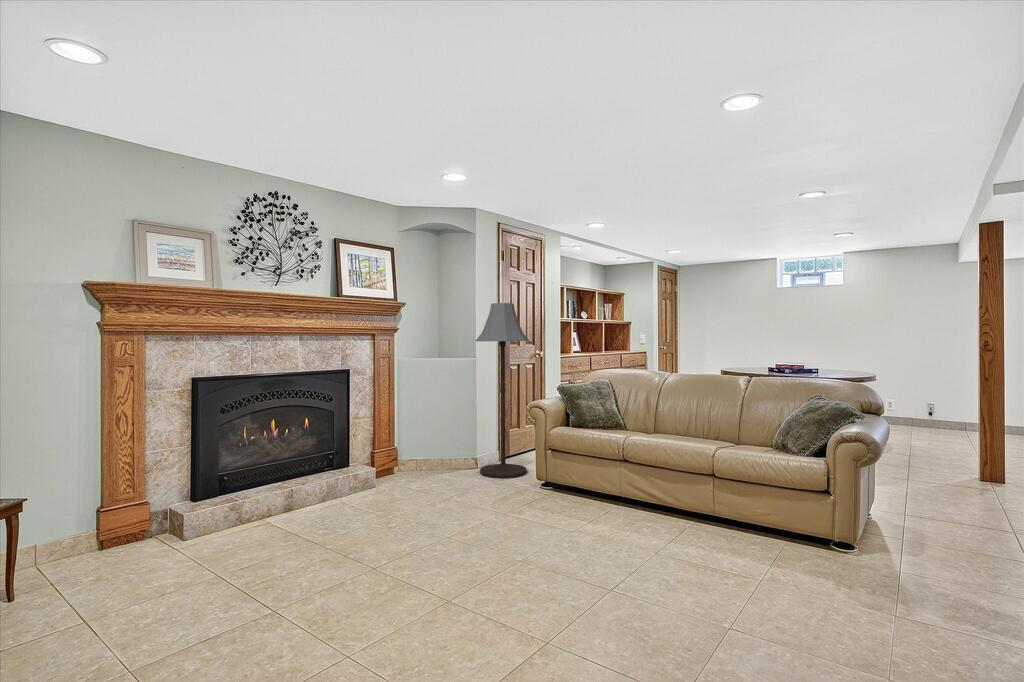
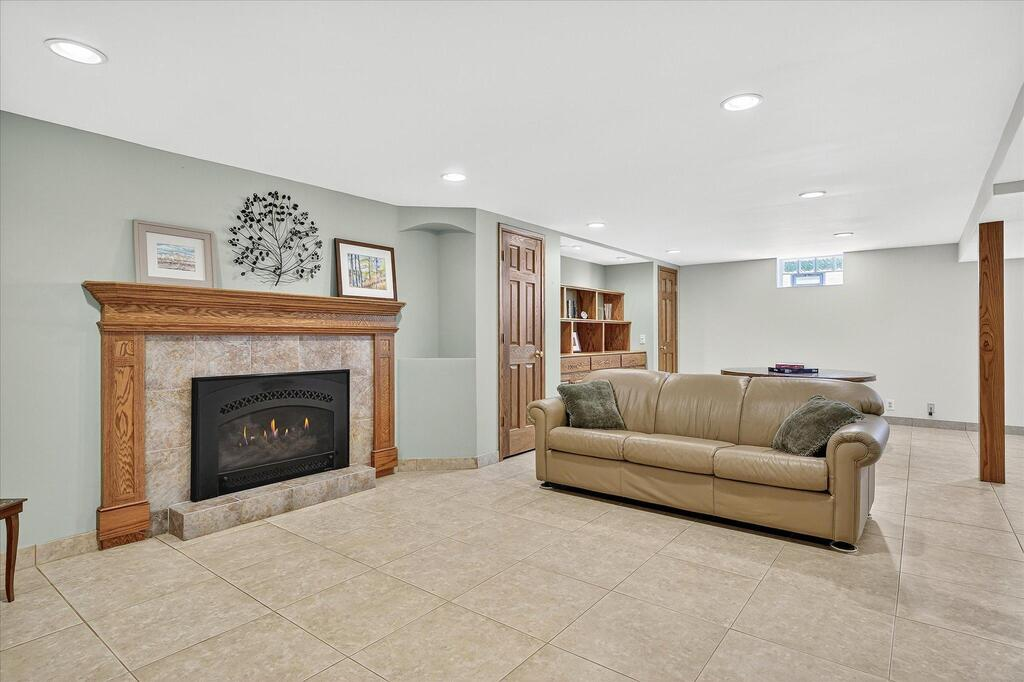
- floor lamp (502, 388)
